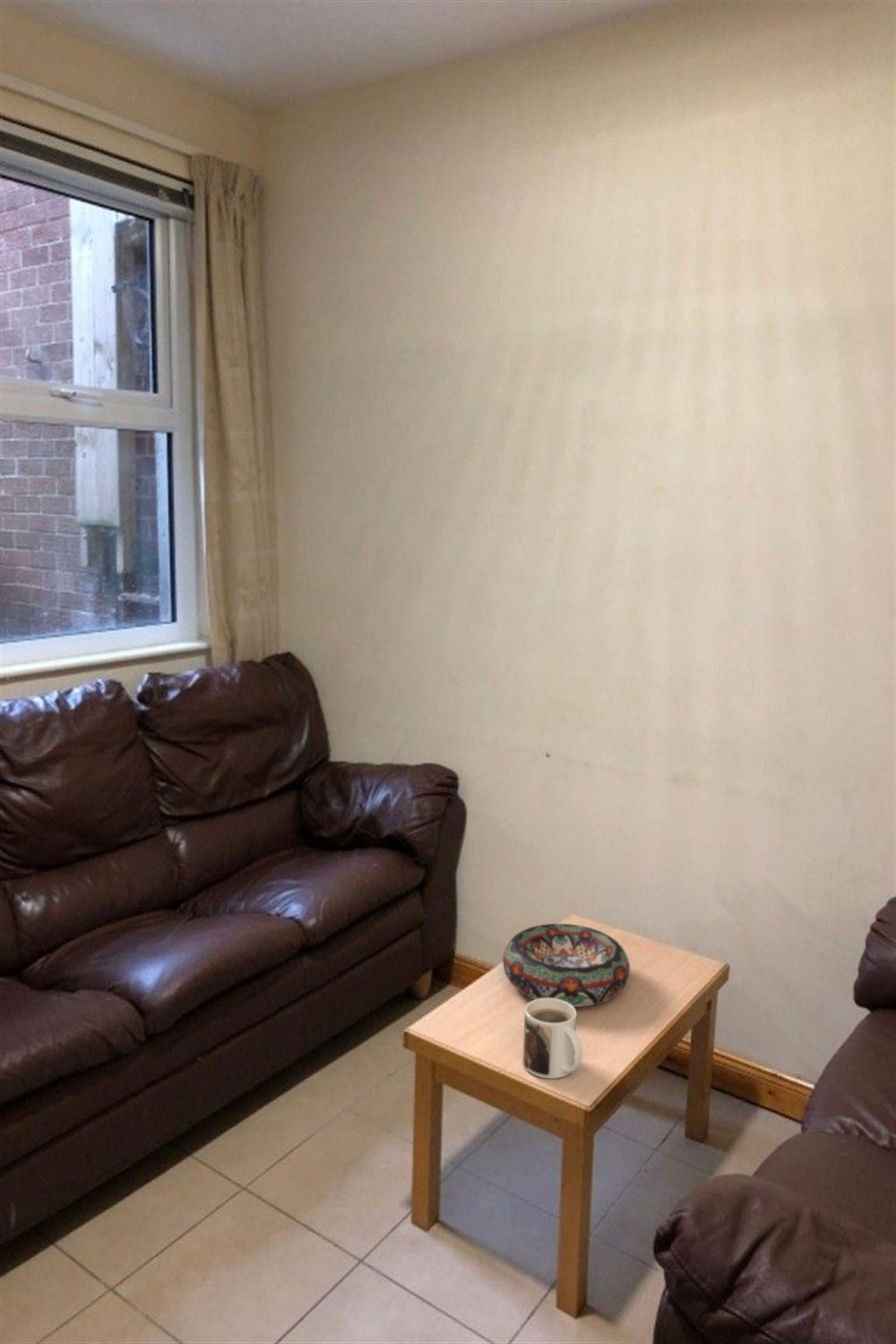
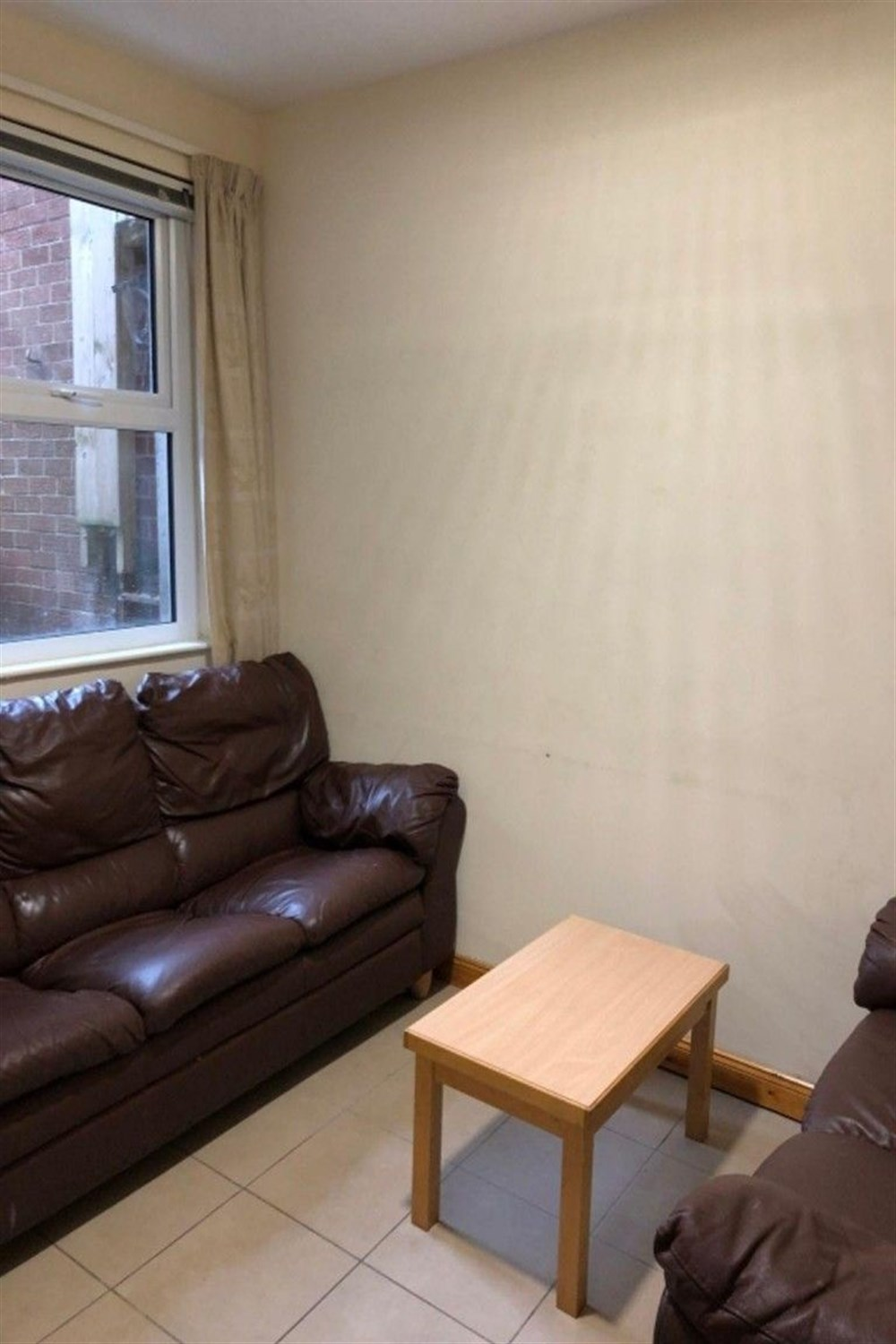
- mug (551, 1040)
- decorative bowl (565, 964)
